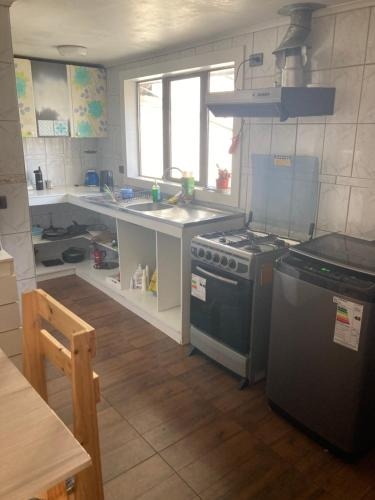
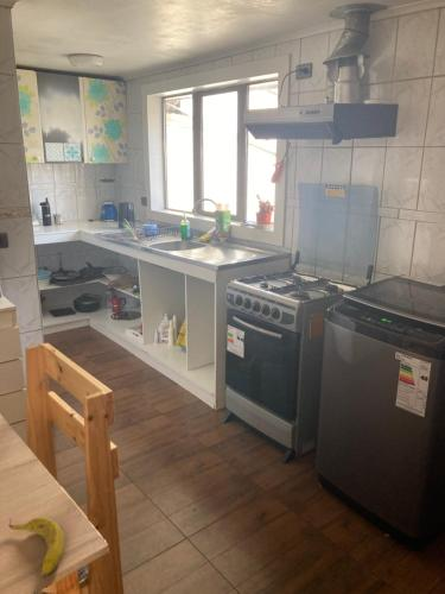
+ banana (40, 535)
